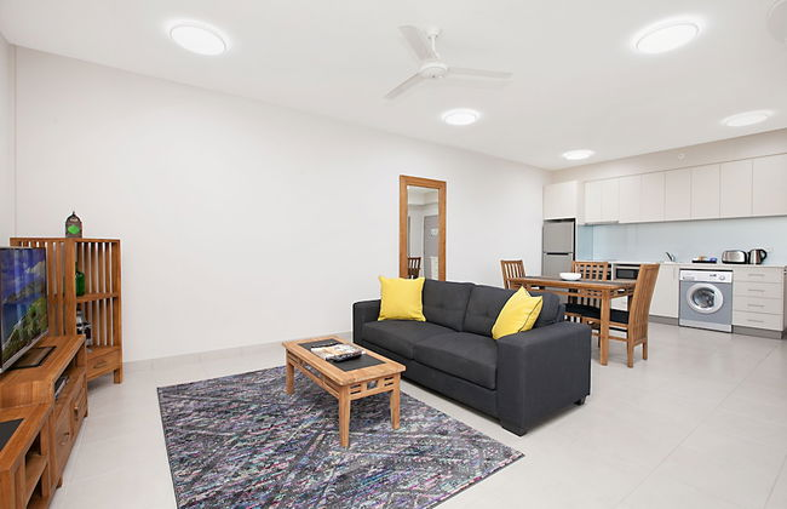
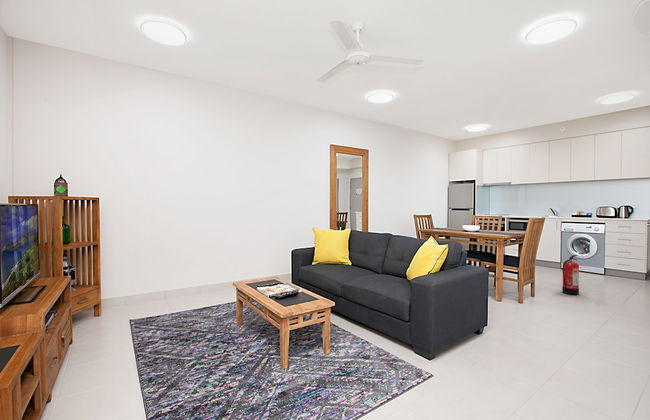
+ fire extinguisher (569, 274)
